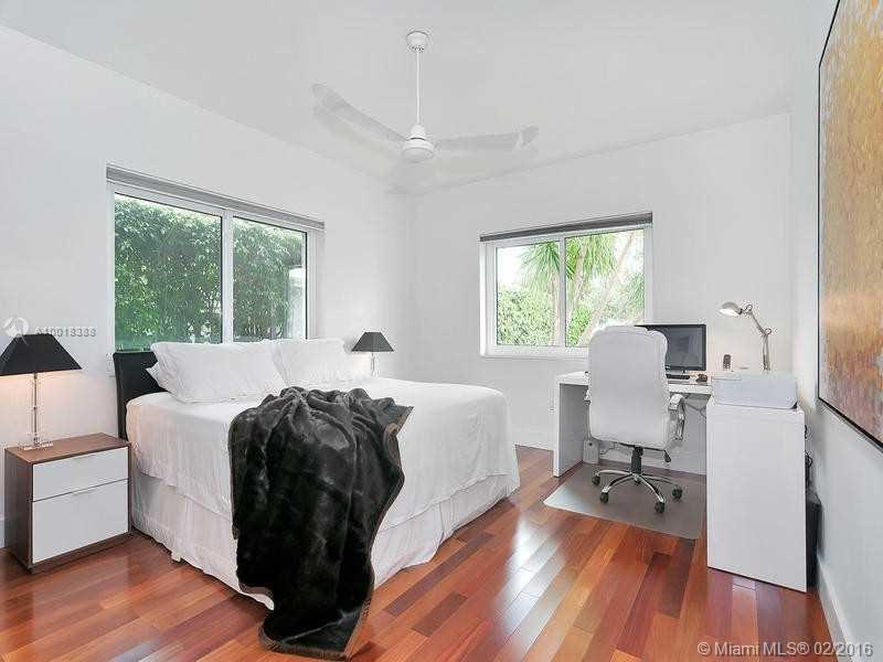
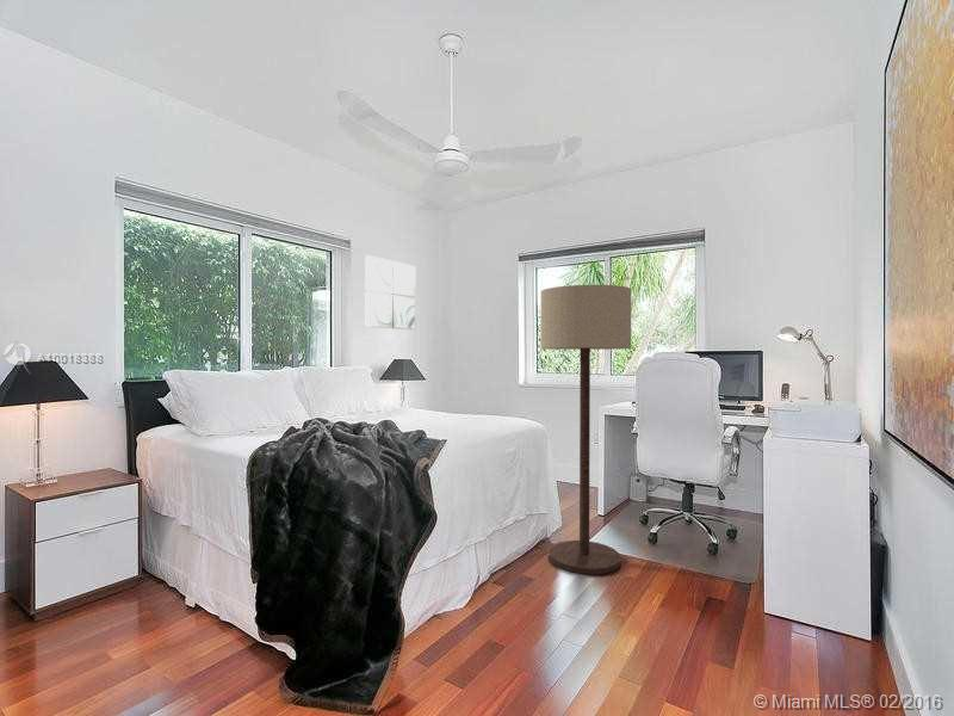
+ wall art (392, 294)
+ floor lamp (584, 425)
